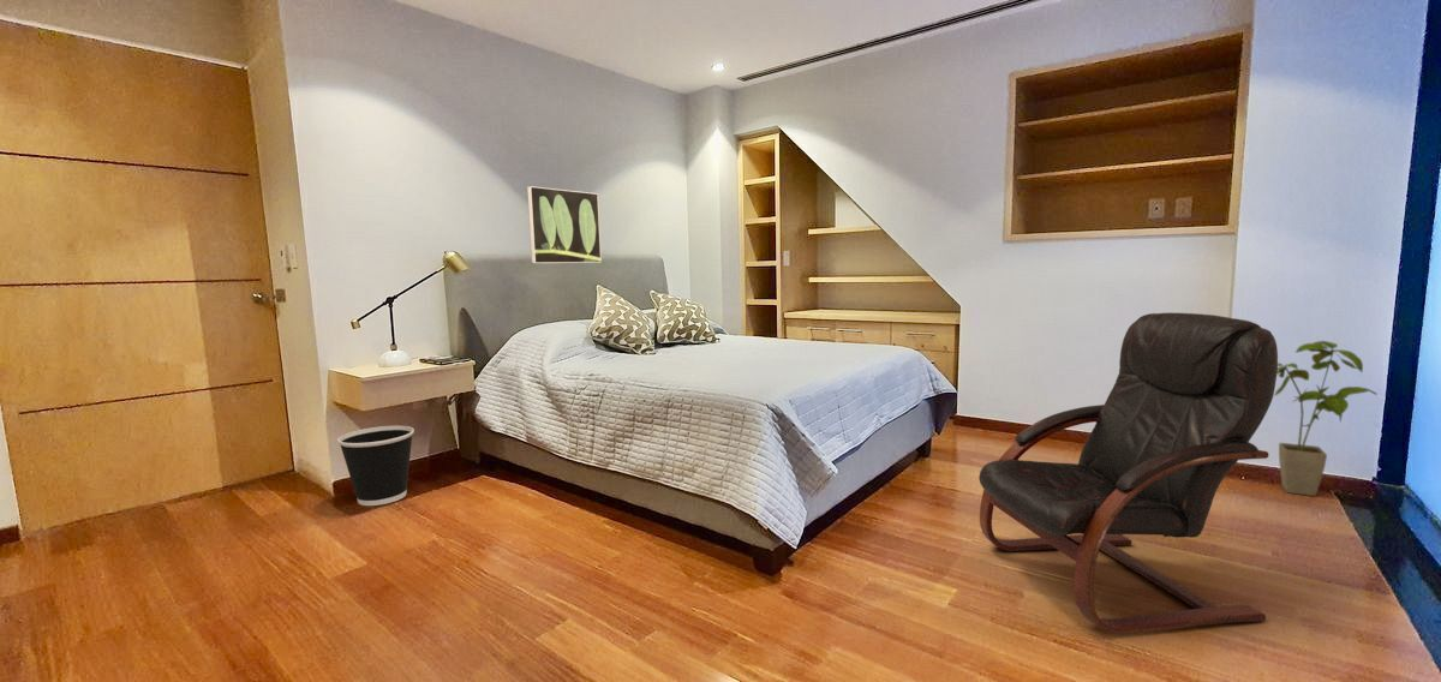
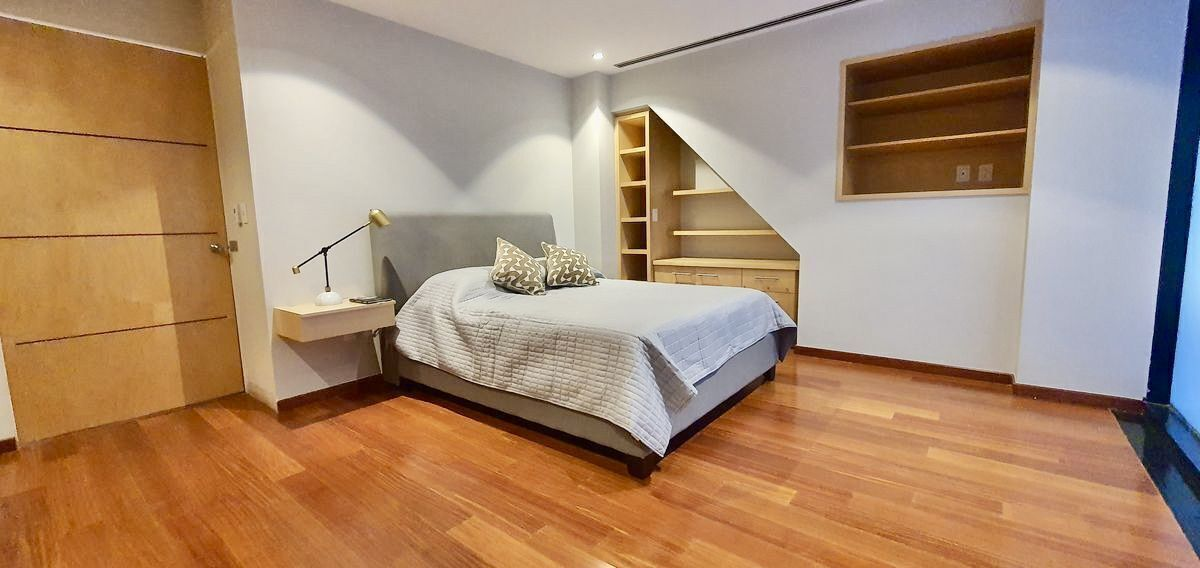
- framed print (566, 226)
- wastebasket (379, 466)
- armchair (1110, 451)
- house plant (1317, 418)
